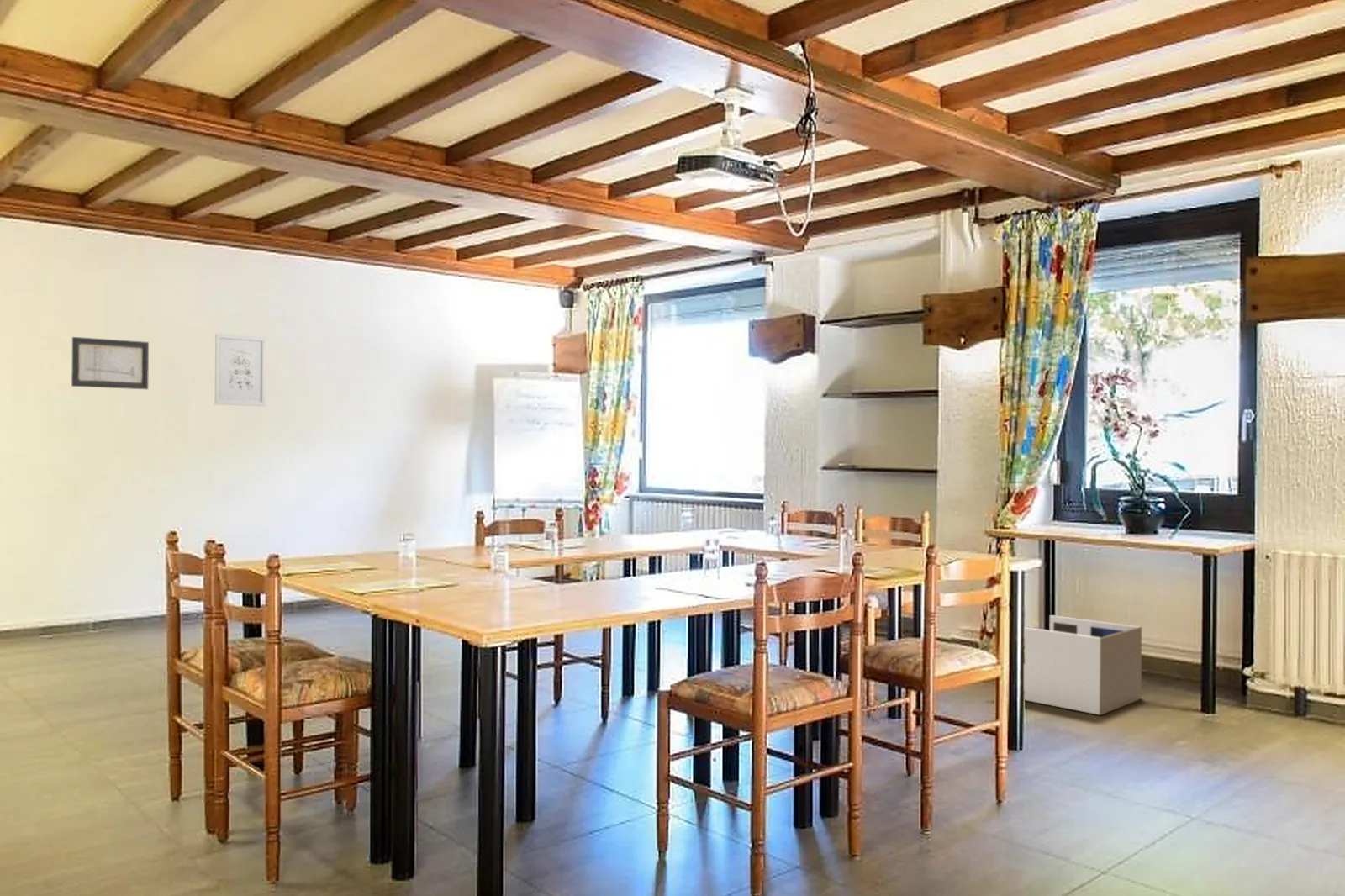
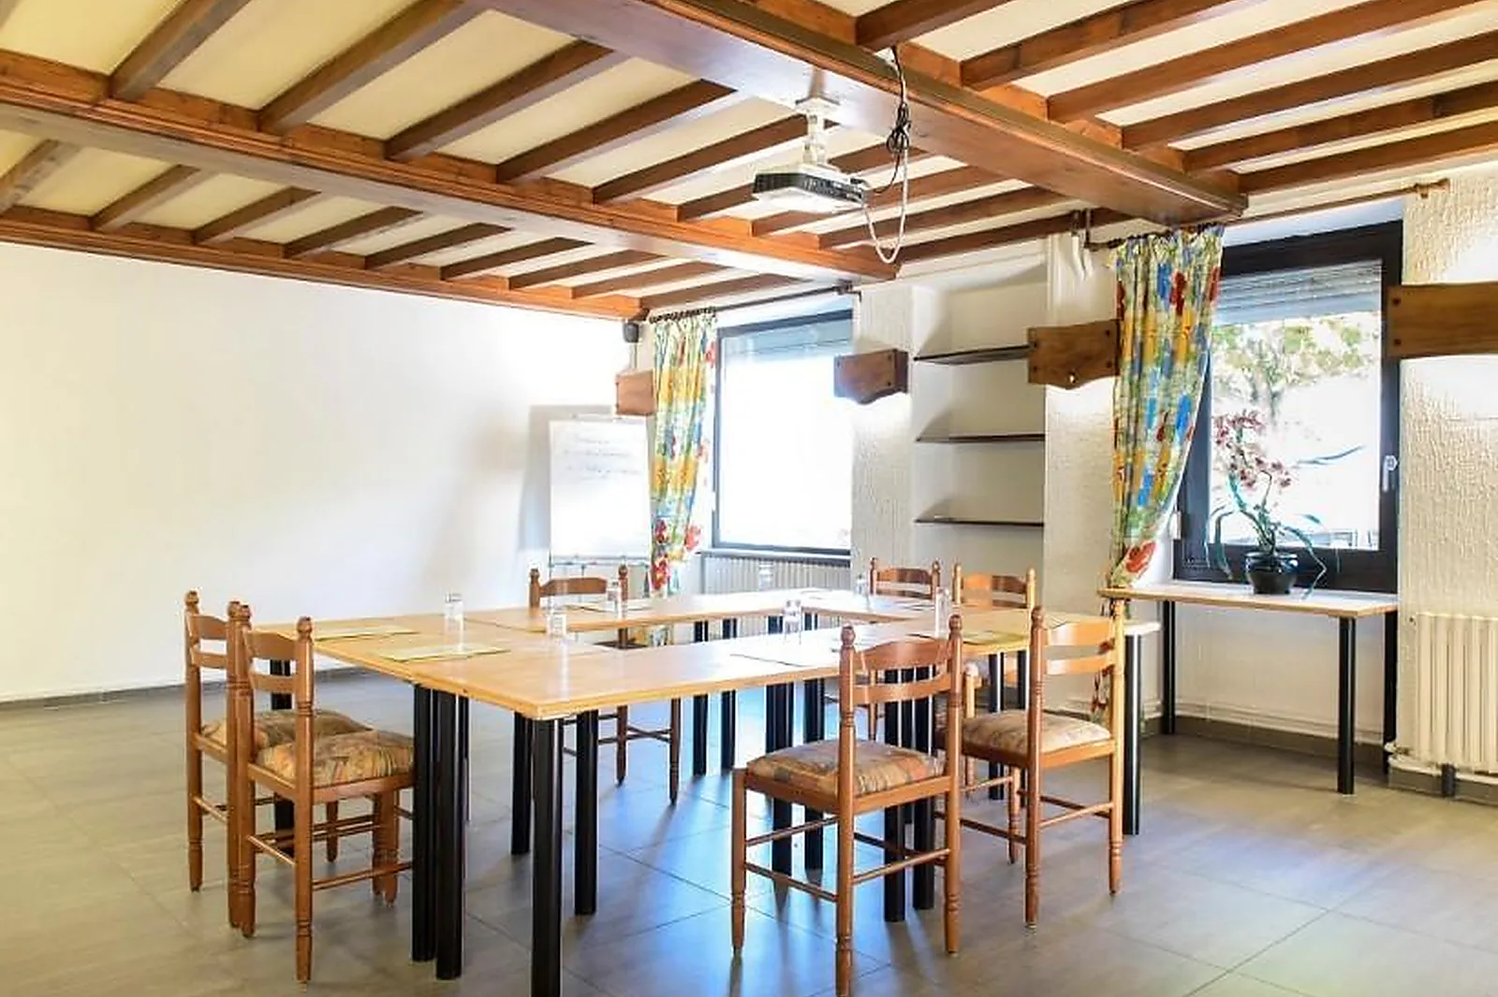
- wall art (111, 363)
- architectural model (1073, 661)
- wall art (240, 370)
